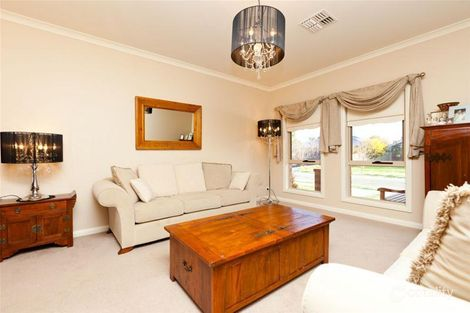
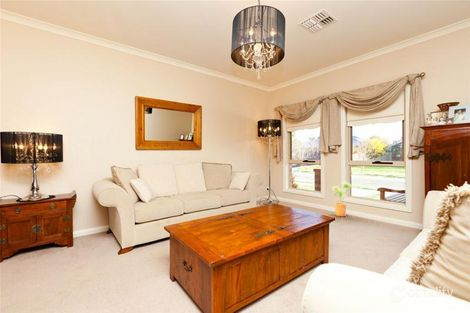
+ house plant (340, 199)
